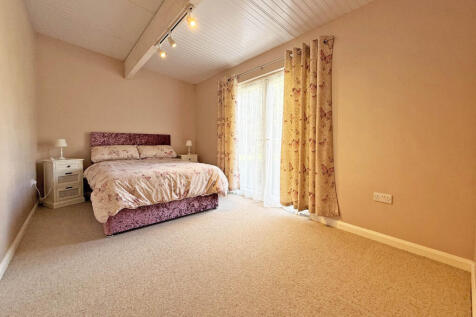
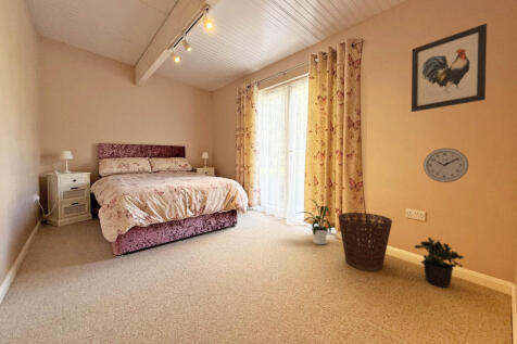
+ wall clock (444, 165)
+ basket (363, 240)
+ potted plant (434, 259)
+ wall art (445, 72)
+ house plant (318, 220)
